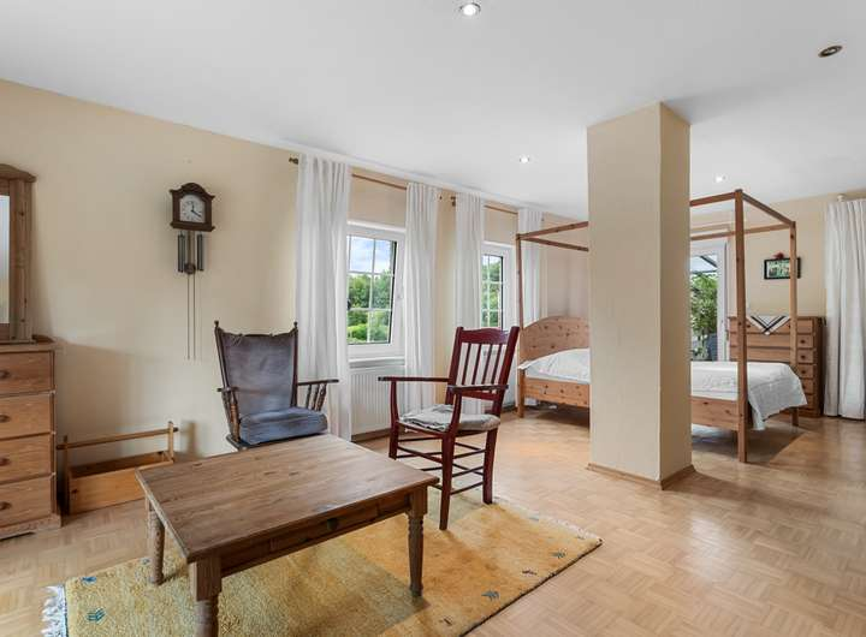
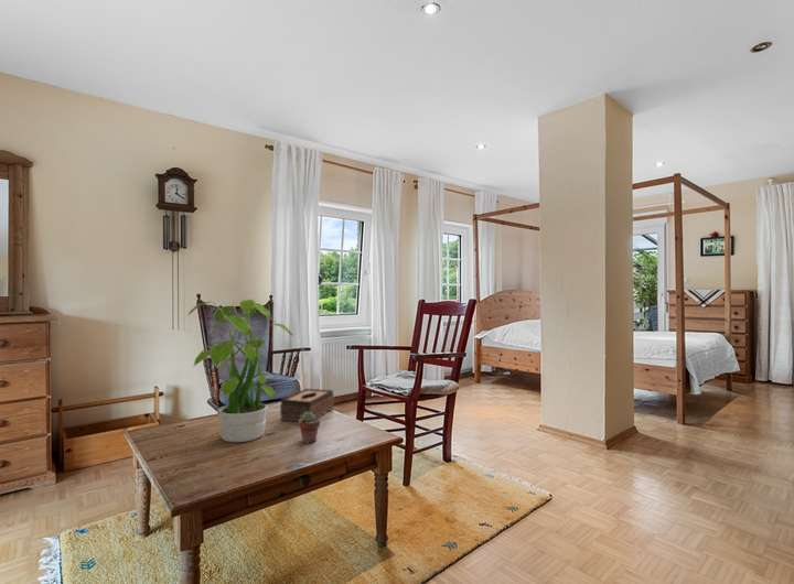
+ tissue box (308, 404)
+ potted succulent (309, 425)
+ potted plant (234, 366)
